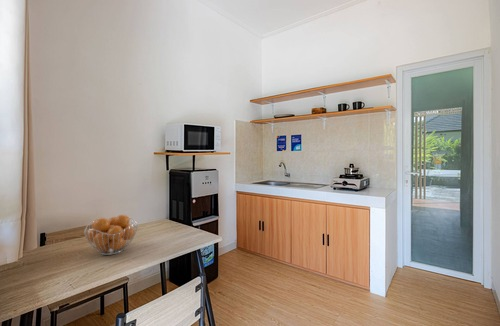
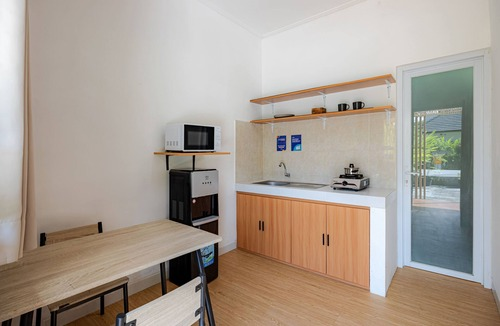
- fruit basket (112, 233)
